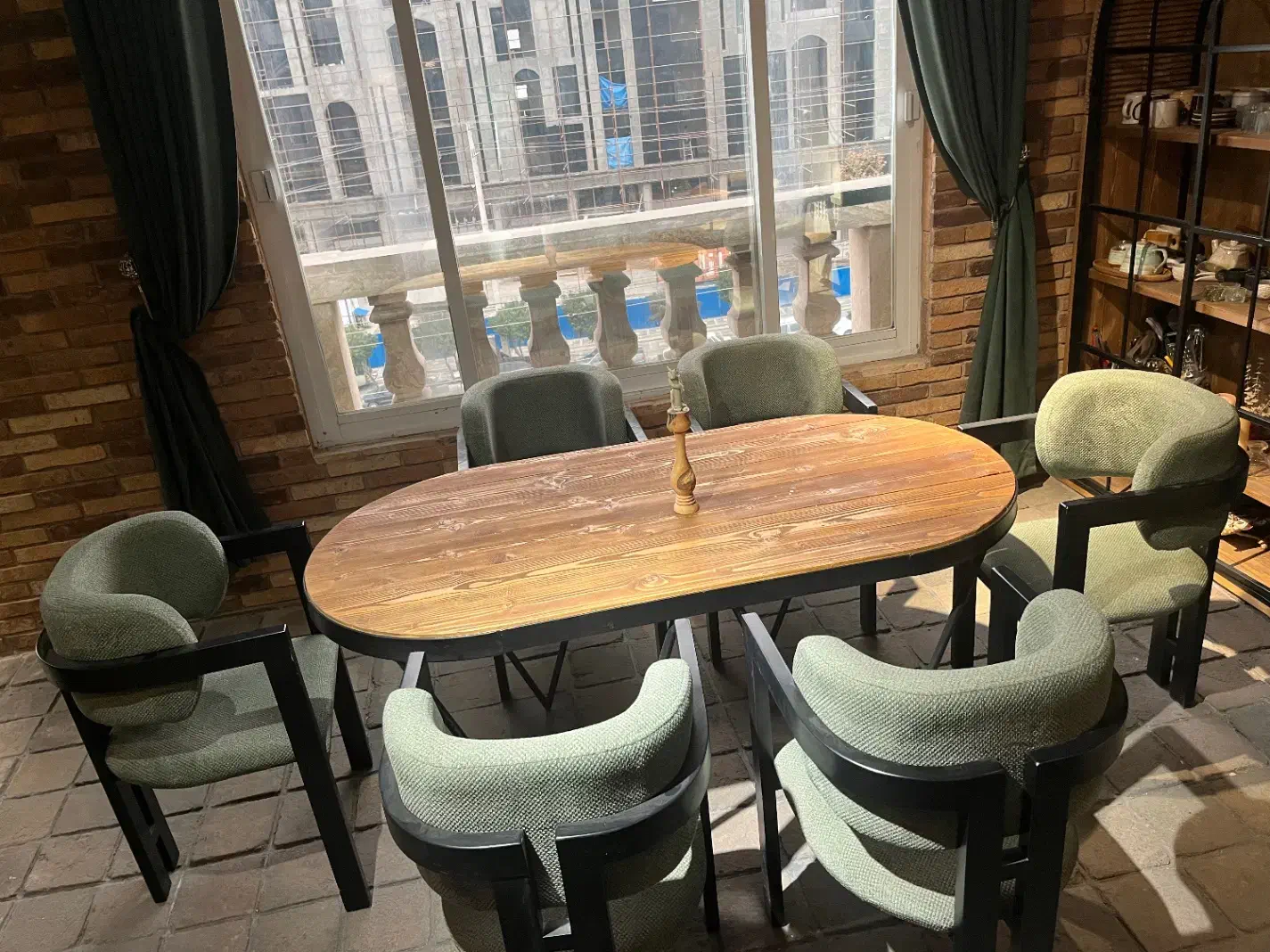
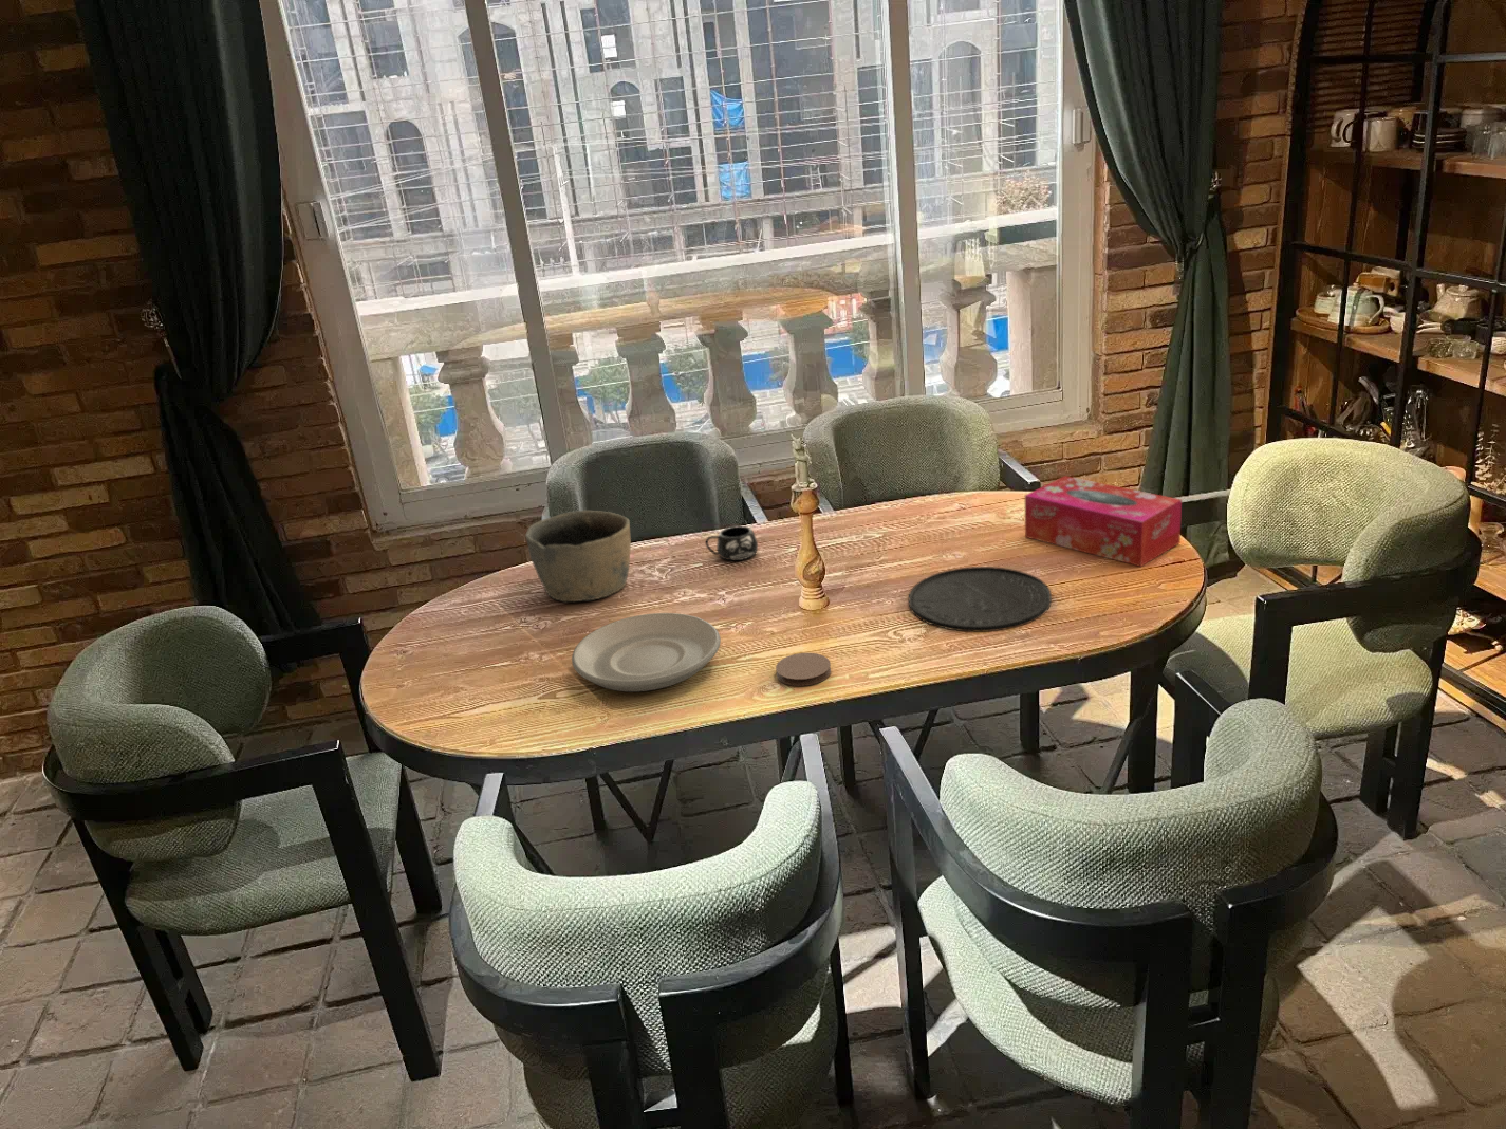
+ mug (732, 543)
+ tissue box (1100, 518)
+ coaster (803, 668)
+ plate (978, 598)
+ bowl (582, 556)
+ plate (646, 656)
